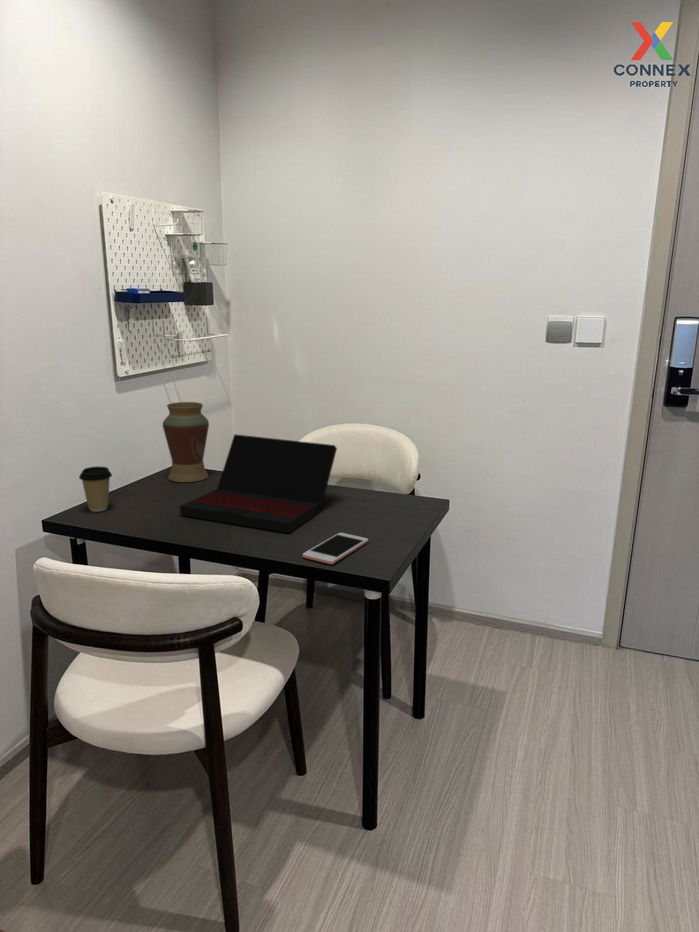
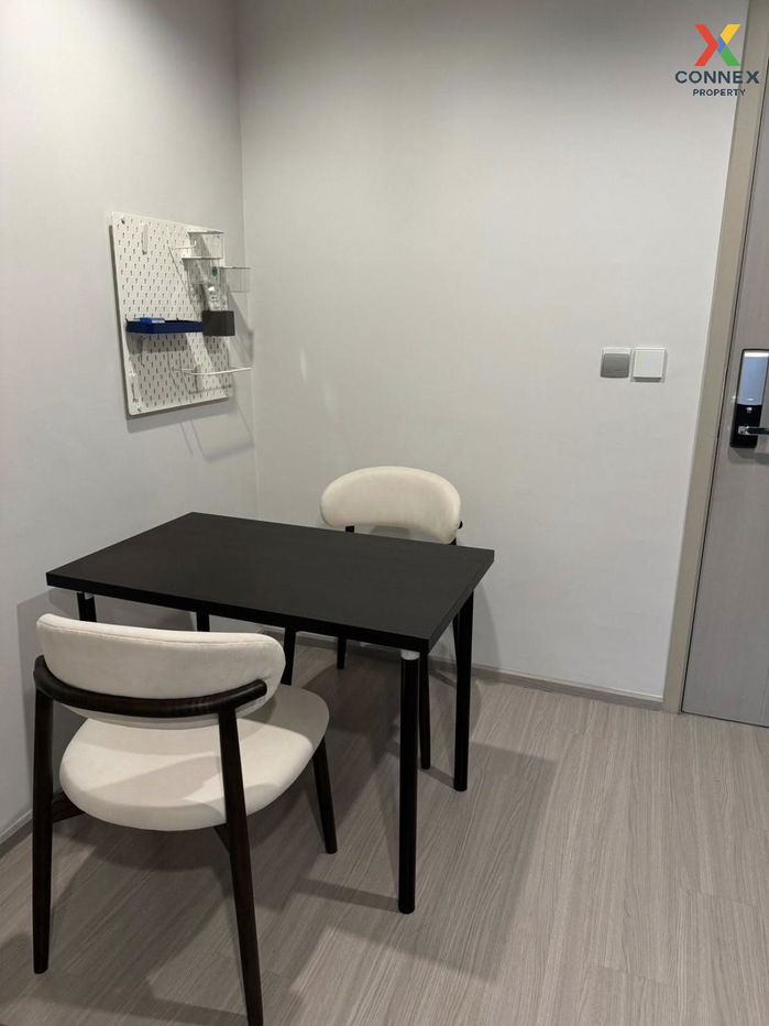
- coffee cup (96, 489)
- cell phone (336, 547)
- laptop (260, 478)
- vase (186, 441)
